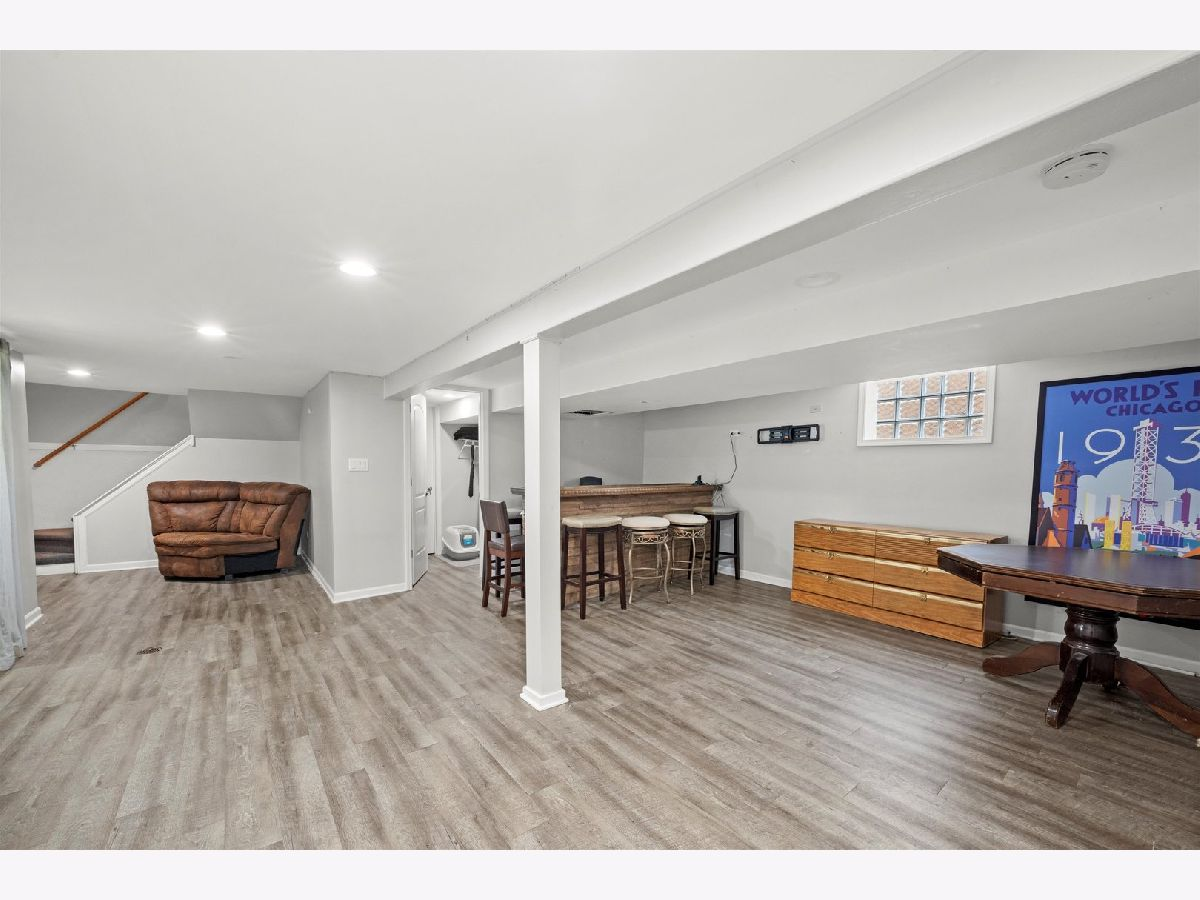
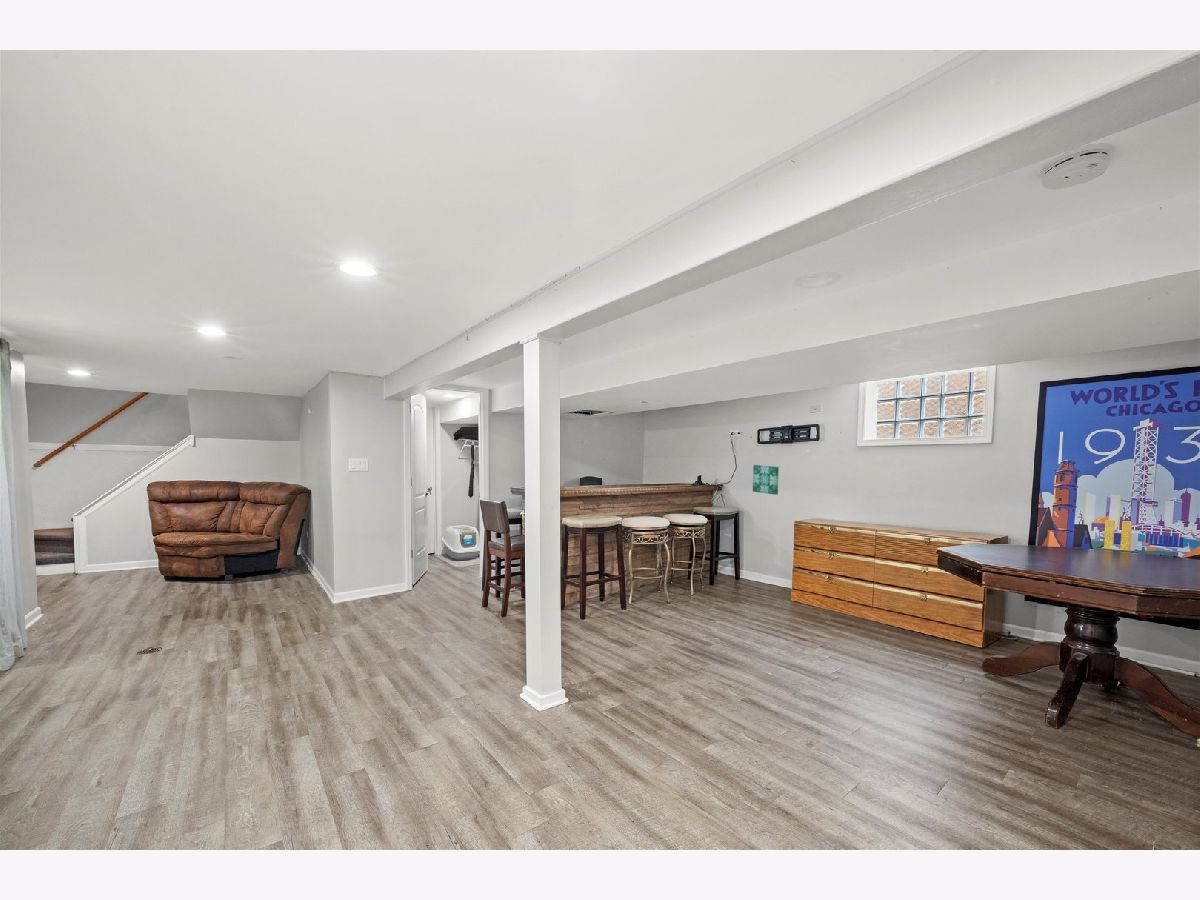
+ wall art (765, 479)
